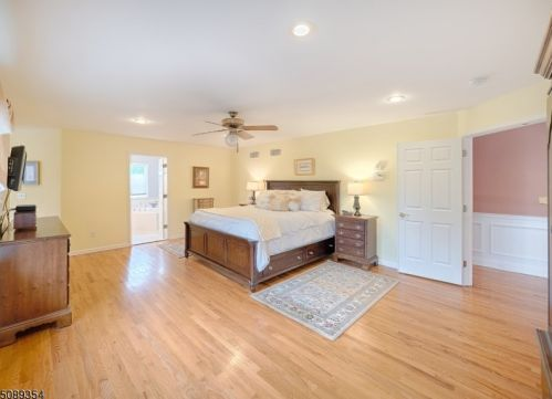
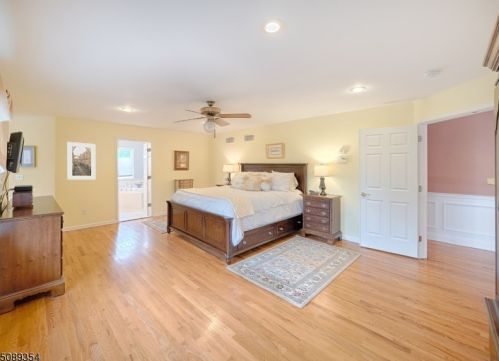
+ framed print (81, 161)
